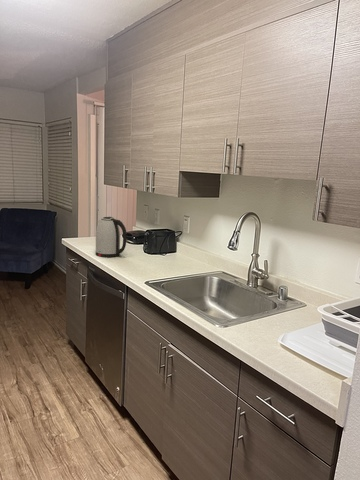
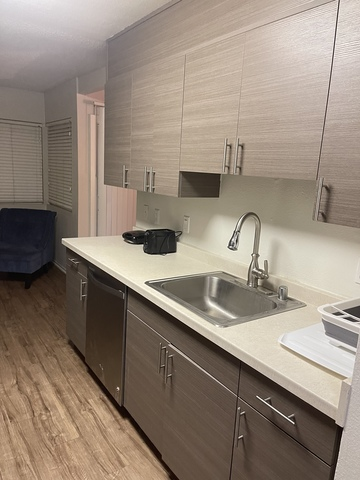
- kettle (111, 236)
